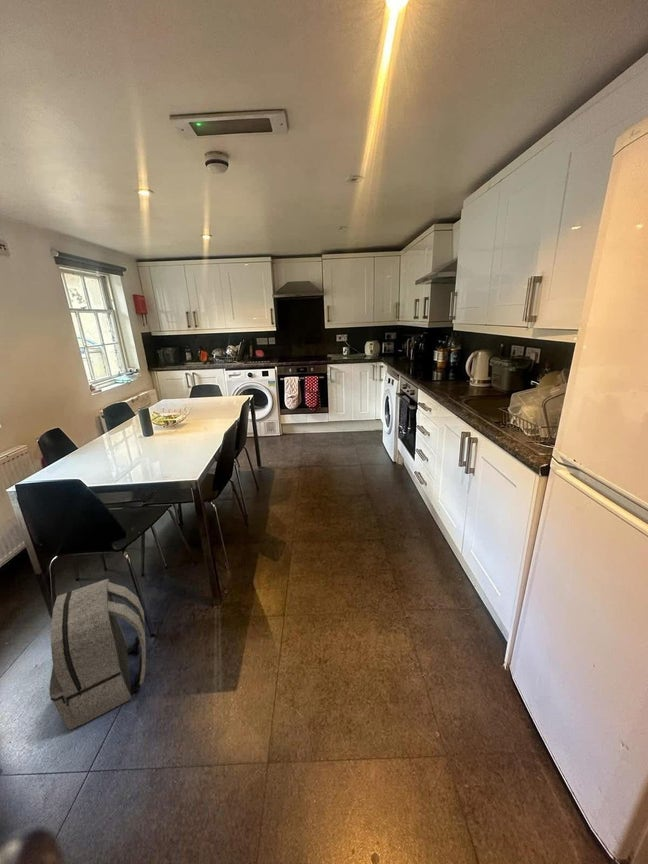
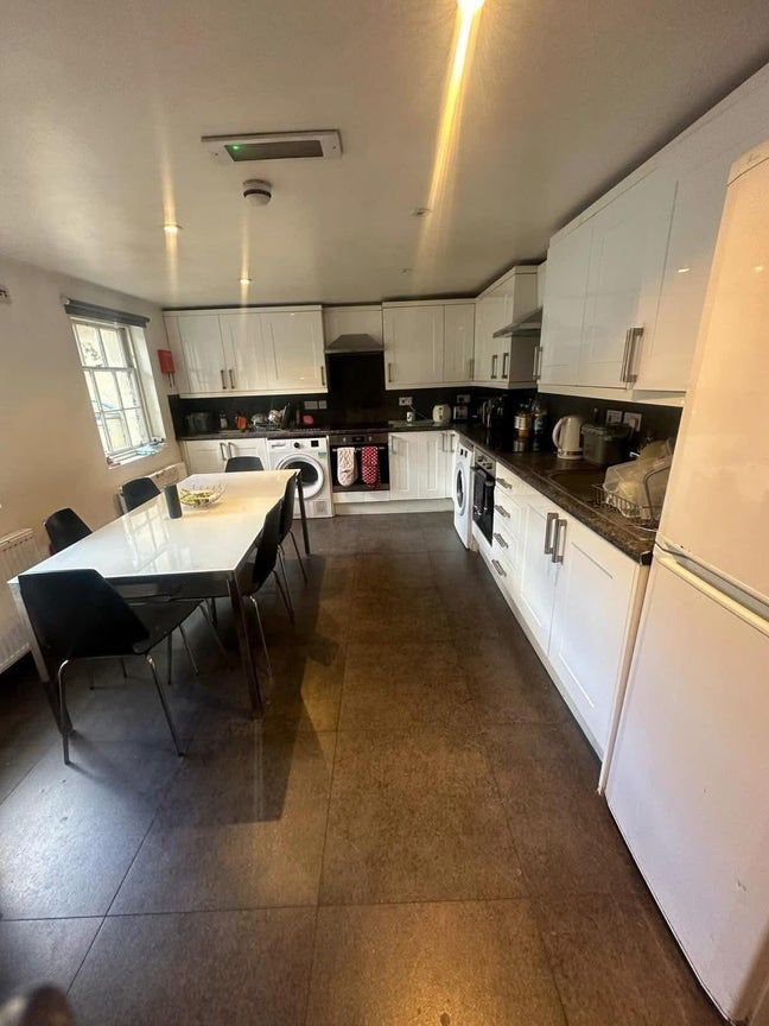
- backpack (100, 639)
